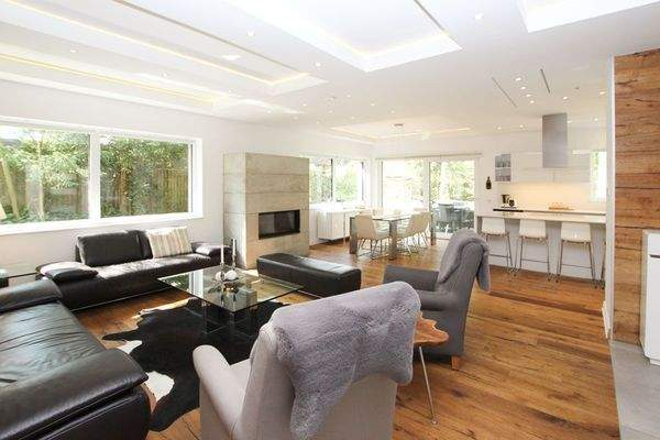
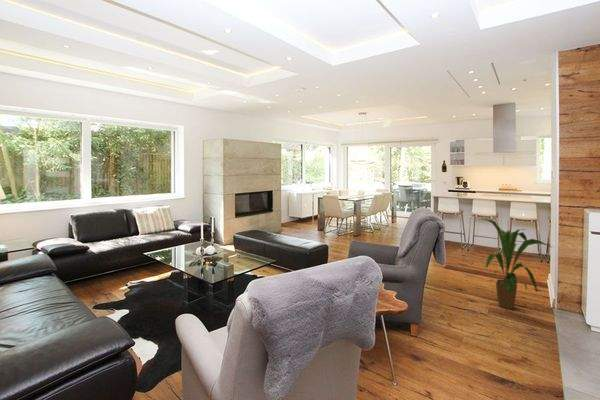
+ house plant (516, 264)
